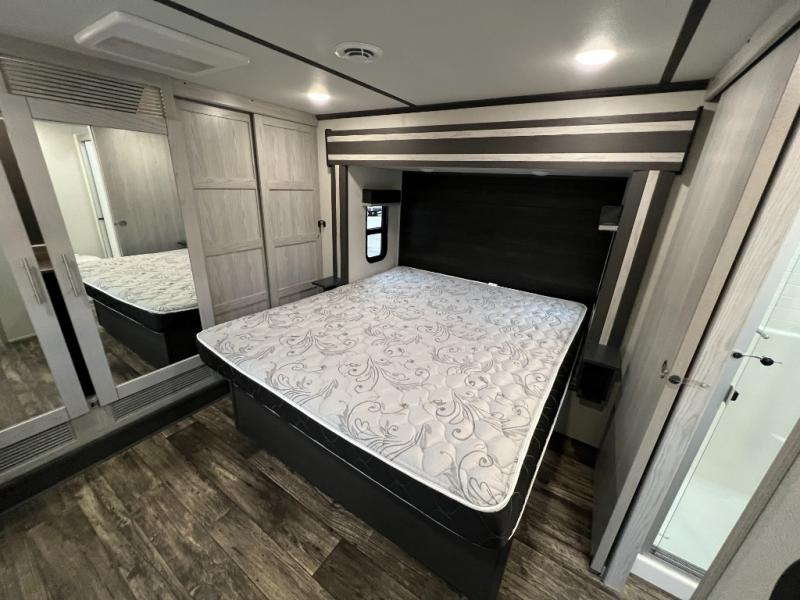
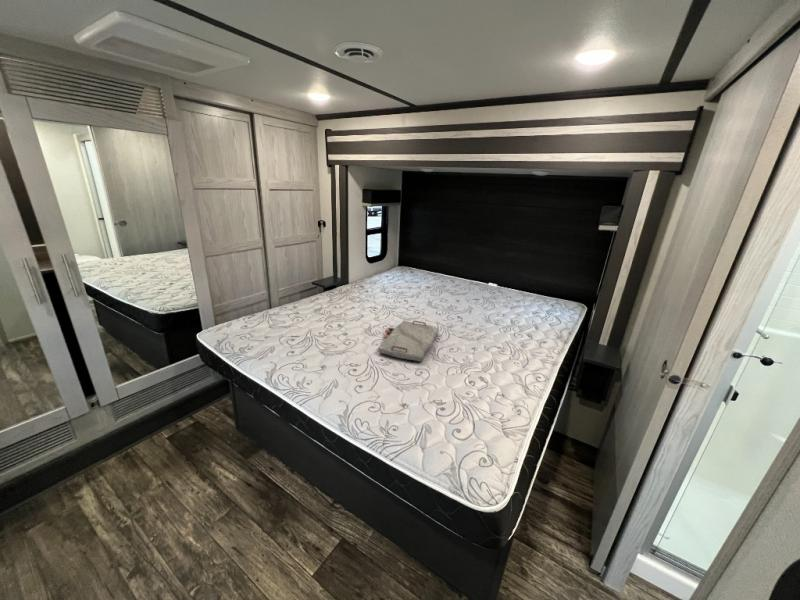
+ serving tray (405, 336)
